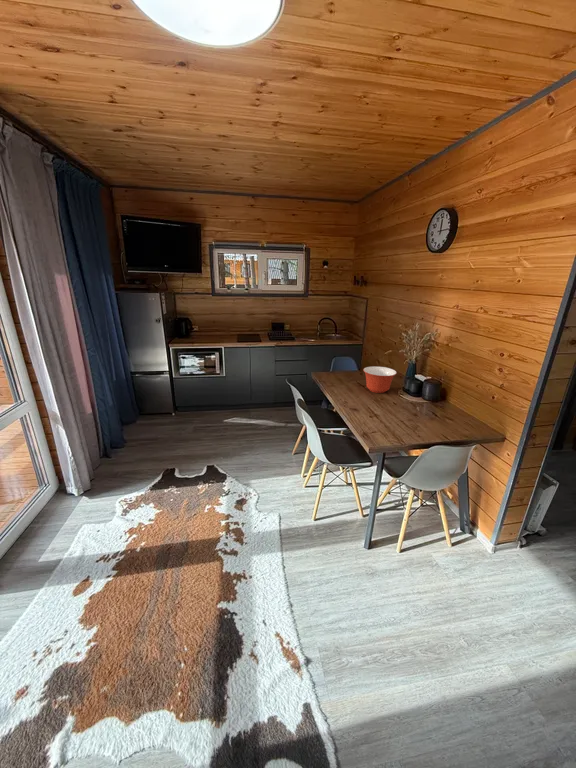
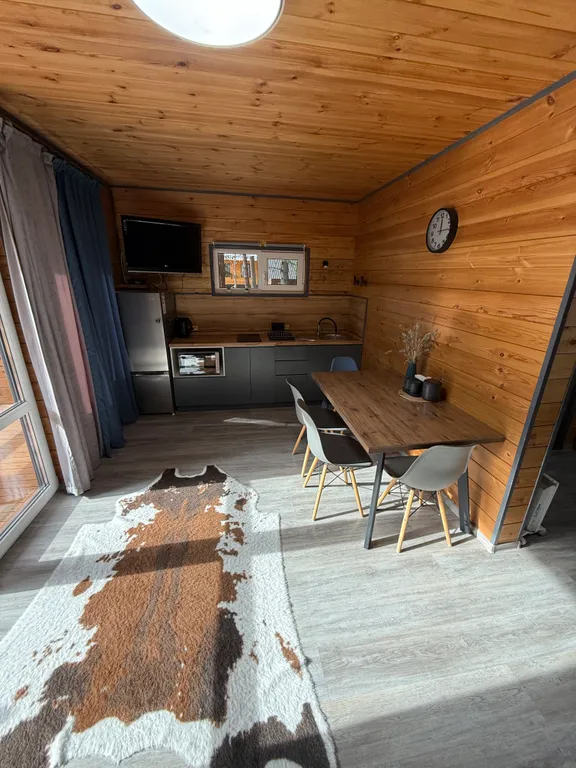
- mixing bowl (378, 380)
